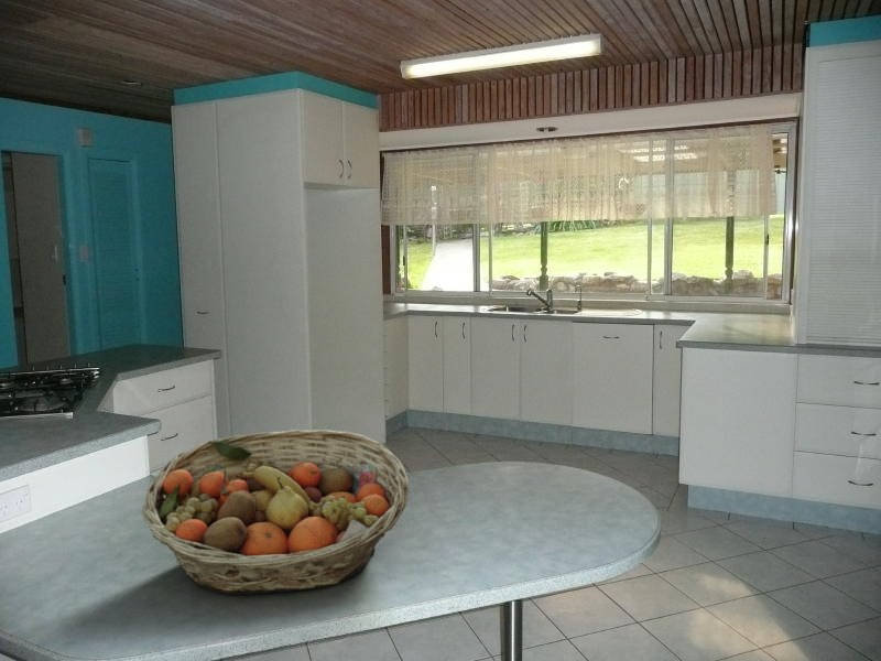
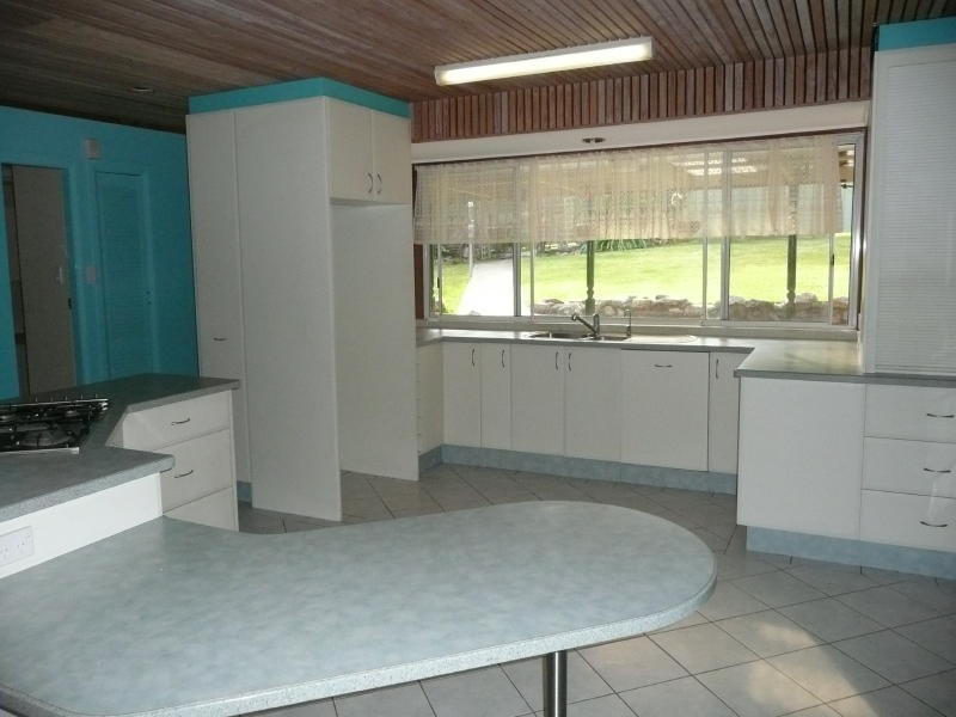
- fruit basket (280, 505)
